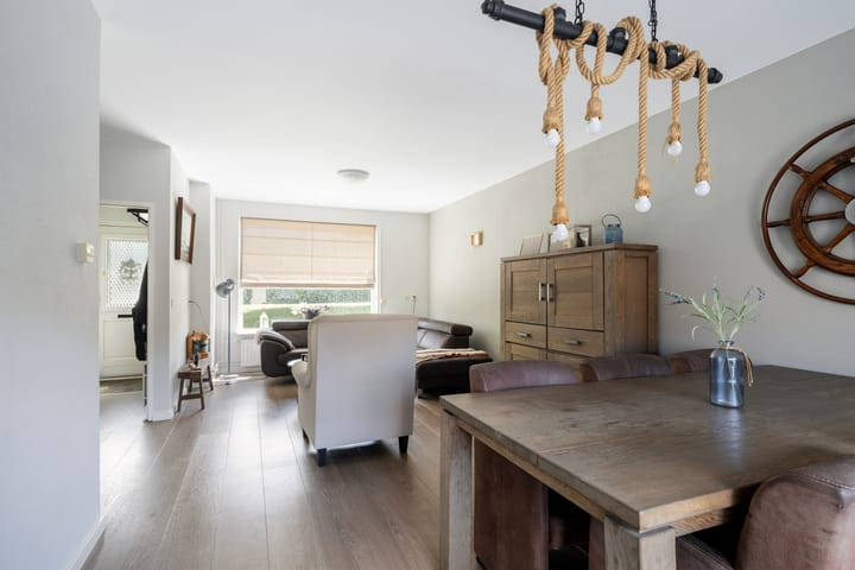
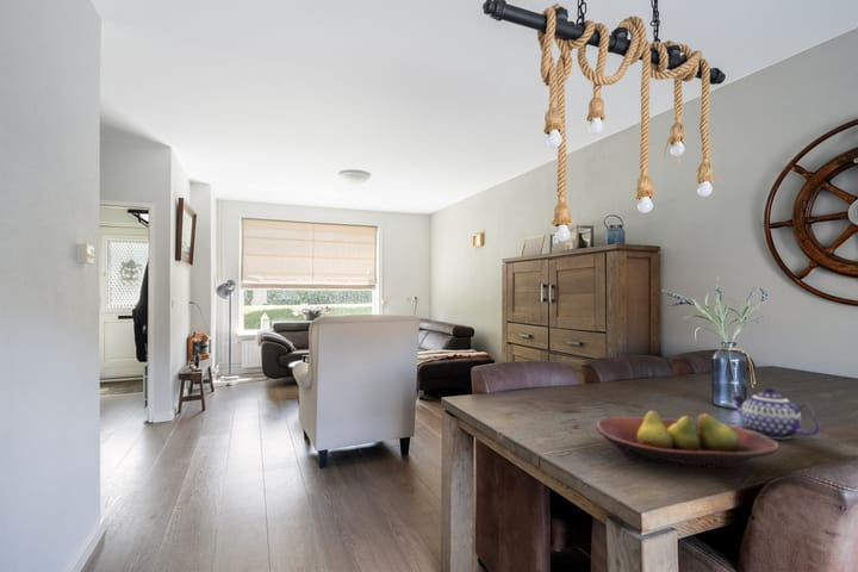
+ fruit bowl (679, 435)
+ teapot (771, 410)
